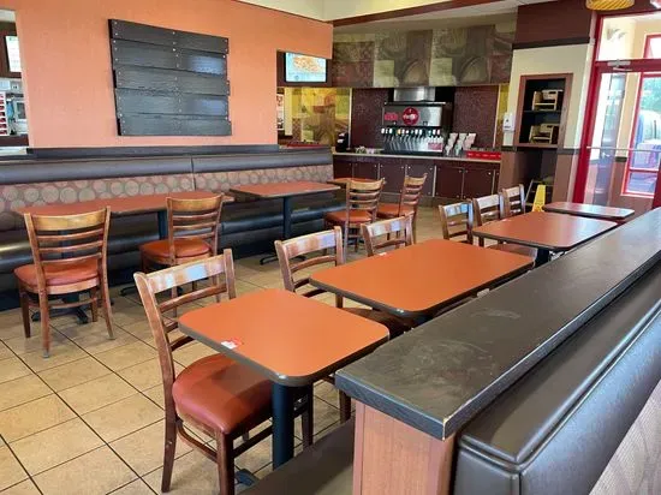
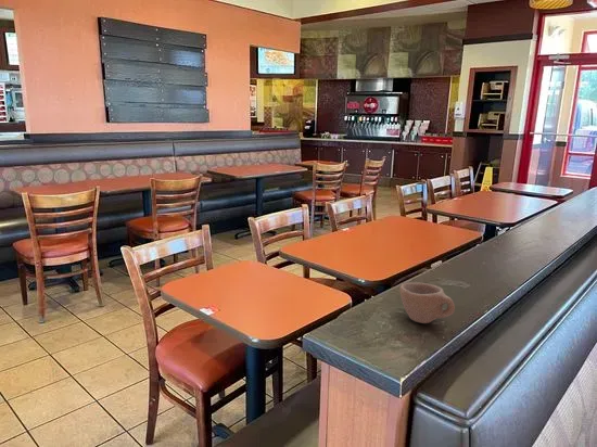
+ cup (427, 305)
